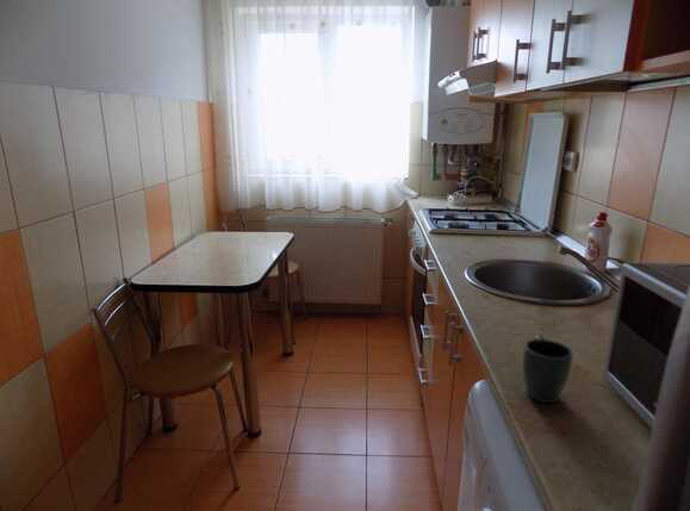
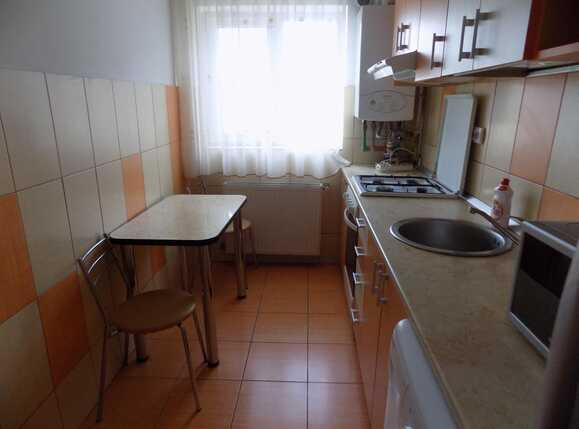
- mug (543, 367)
